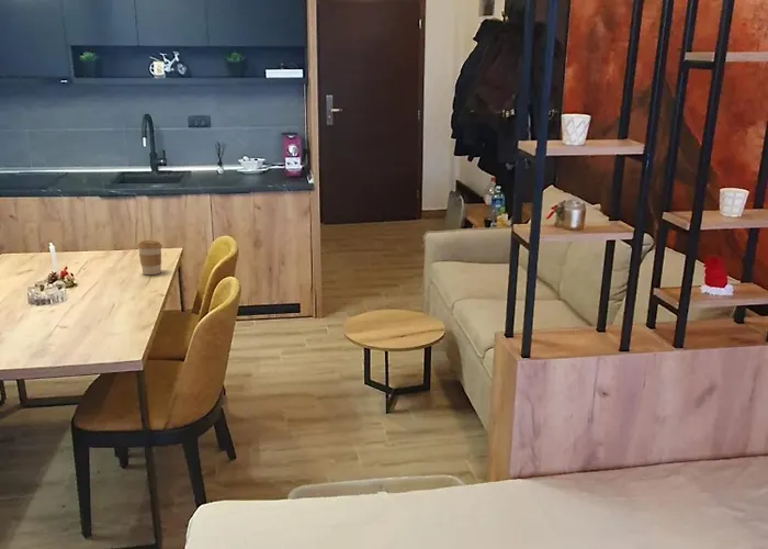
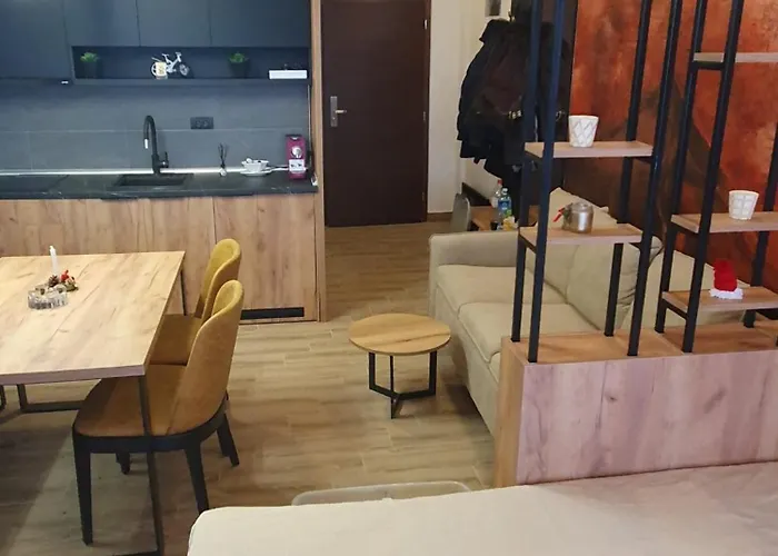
- coffee cup (150, 256)
